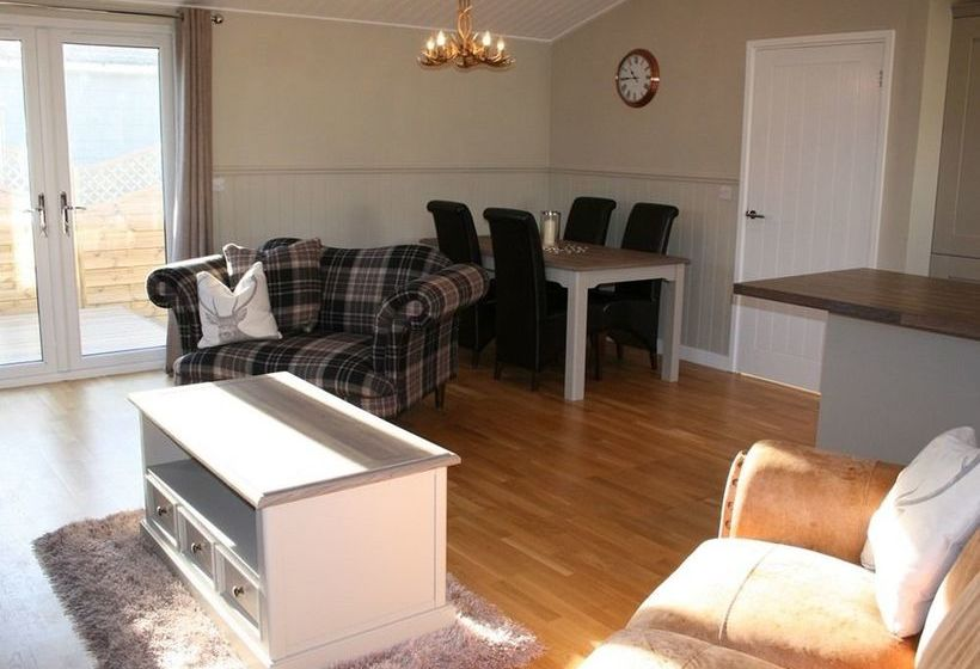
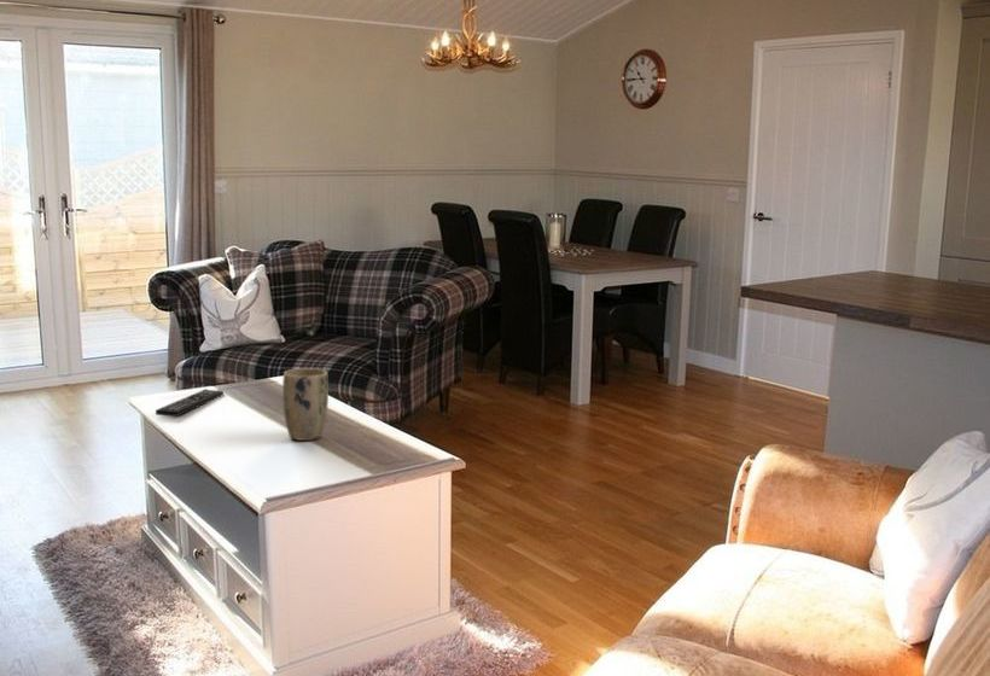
+ remote control (191, 401)
+ plant pot (305, 404)
